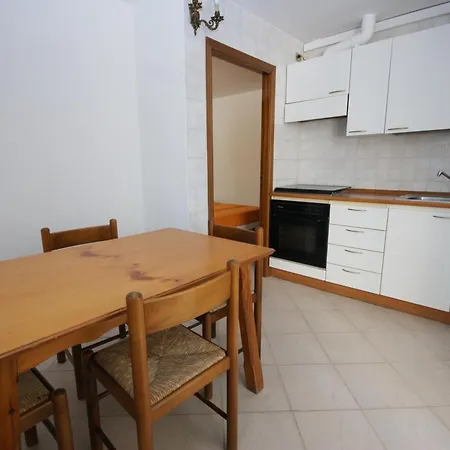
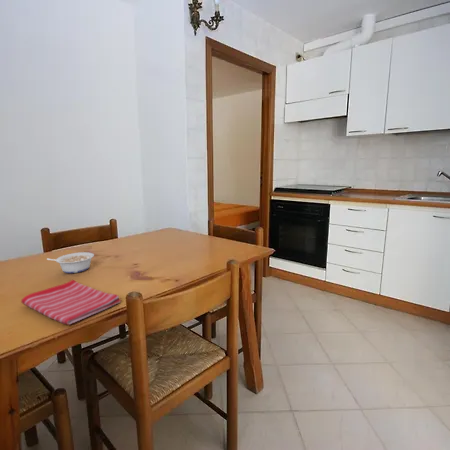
+ legume (74, 262)
+ dish towel (70, 299)
